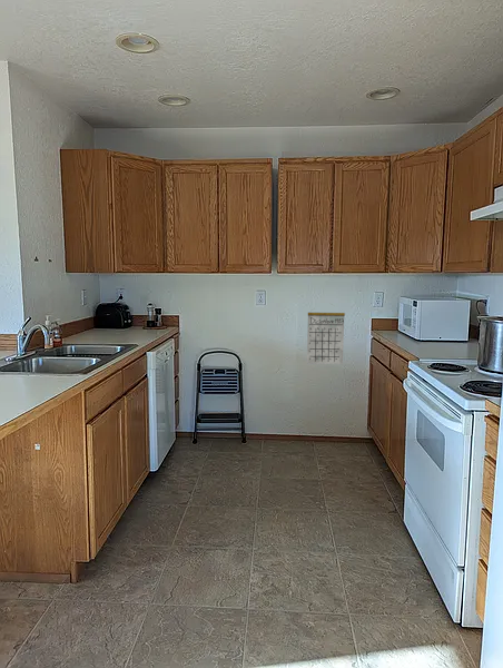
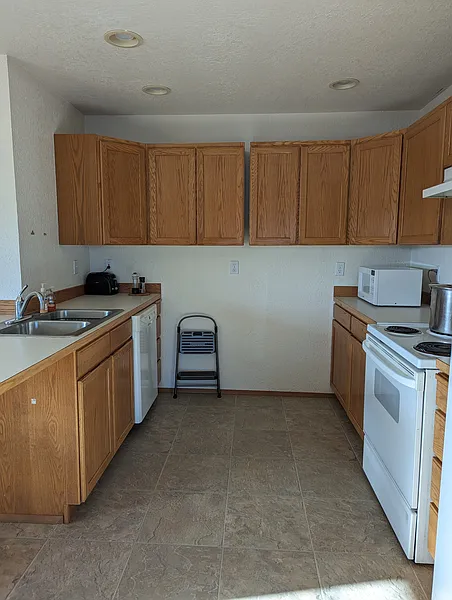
- calendar (325, 332)
